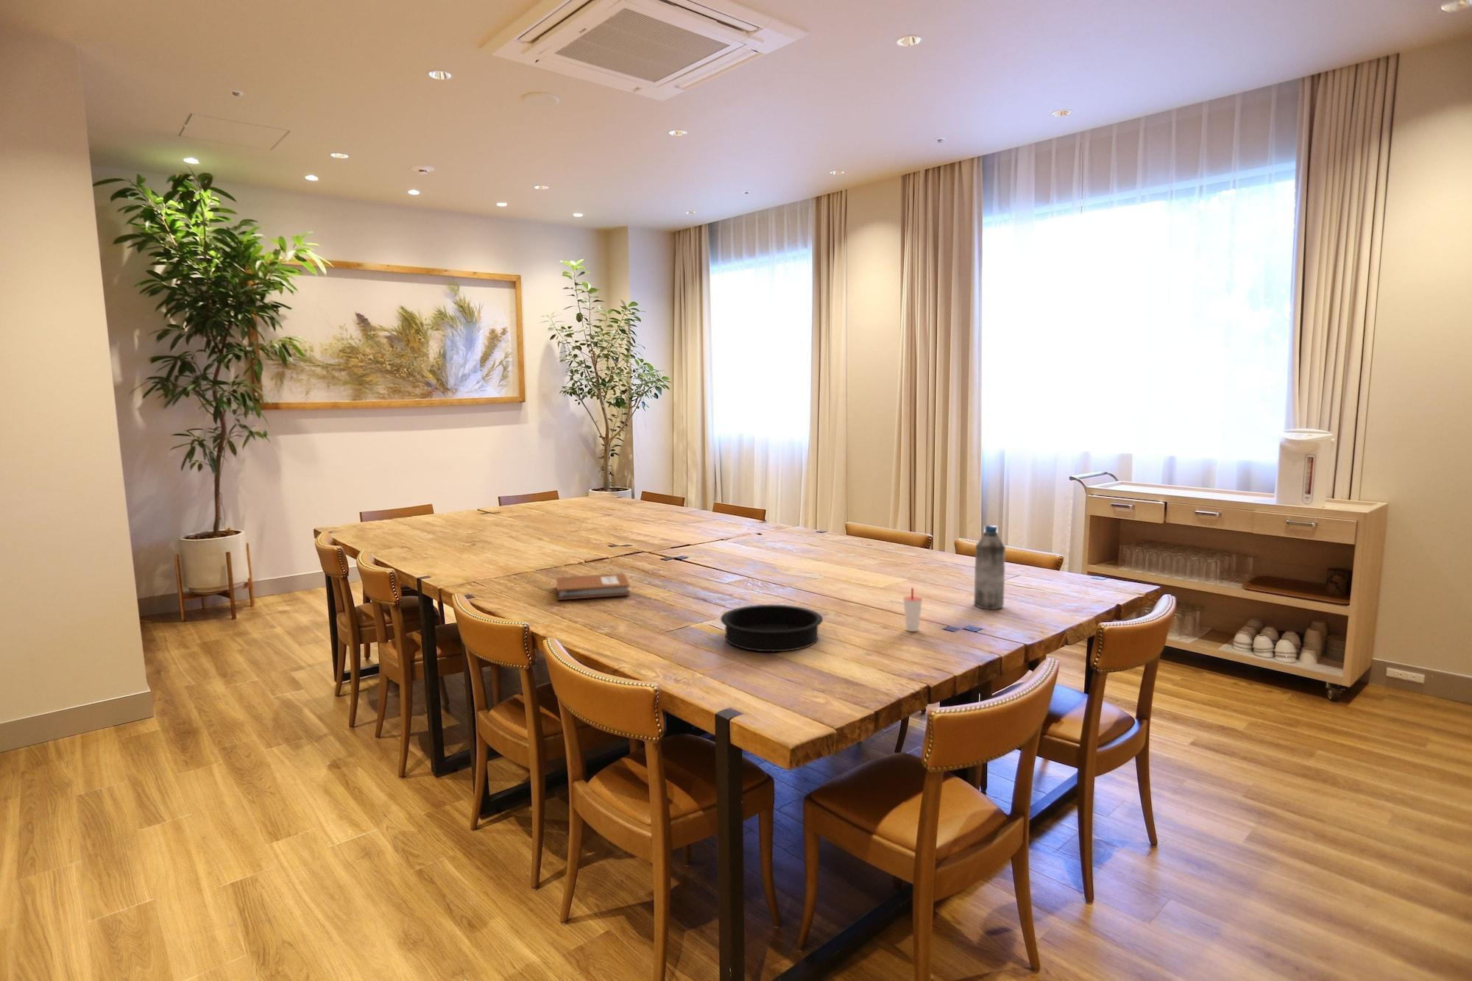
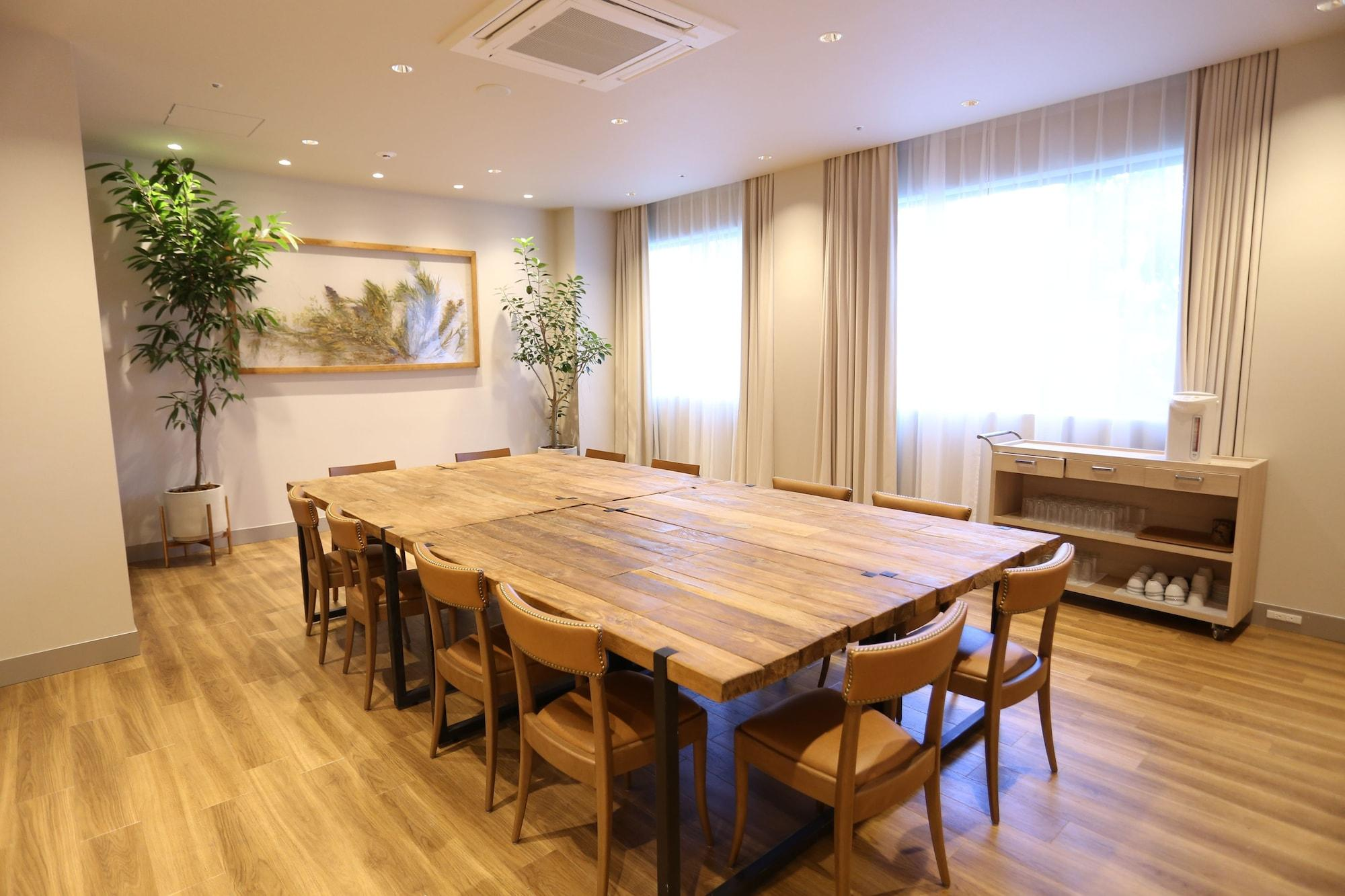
- notebook (594, 585)
- cup (912, 609)
- water bottle (990, 566)
- baking pan (772, 627)
